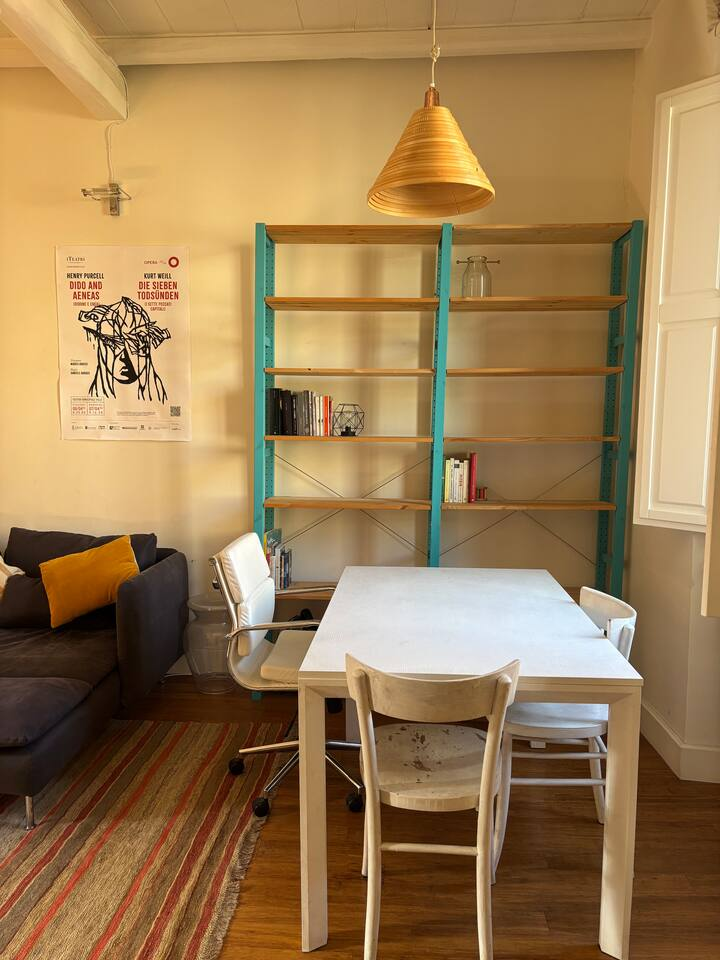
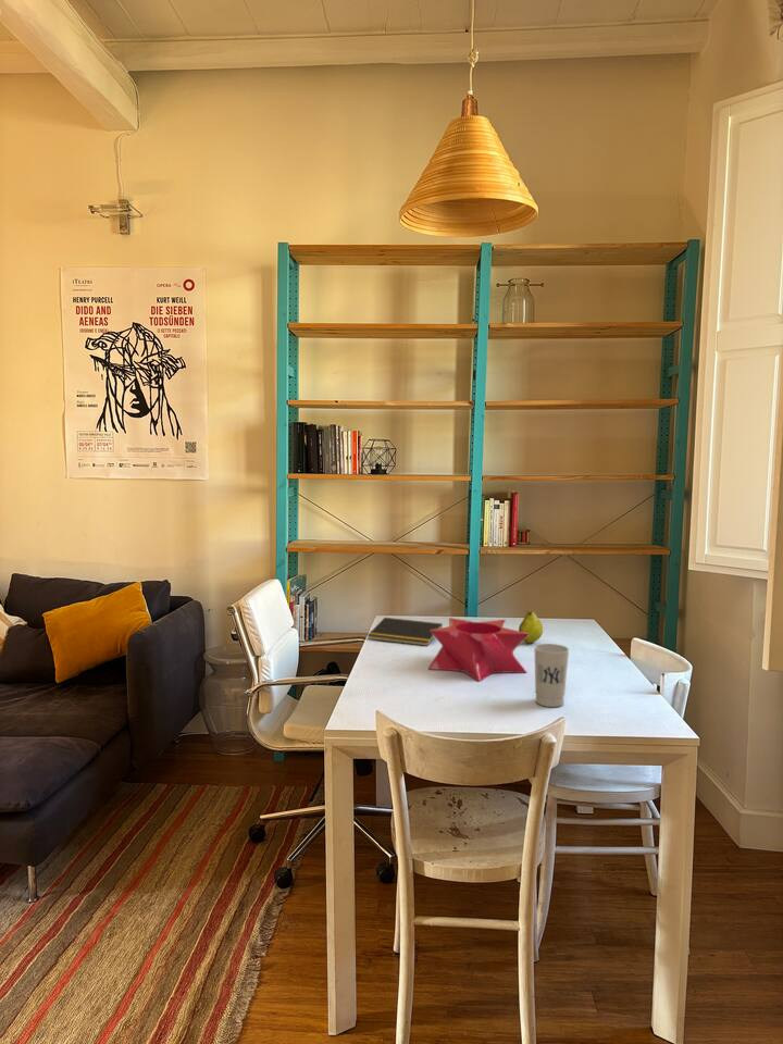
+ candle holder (482, 647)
+ notepad (405, 631)
+ fruit (531, 625)
+ cup (550, 675)
